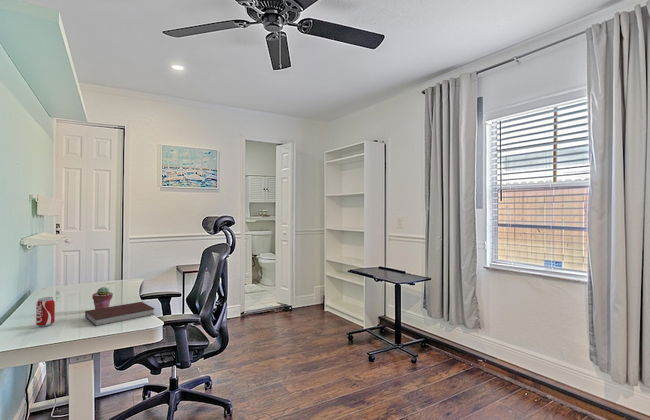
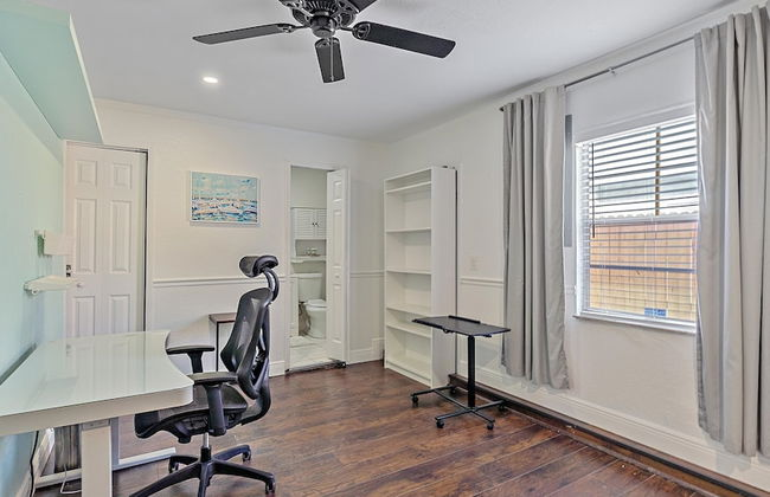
- notebook (120, 312)
- beverage can (45, 311)
- potted succulent (102, 298)
